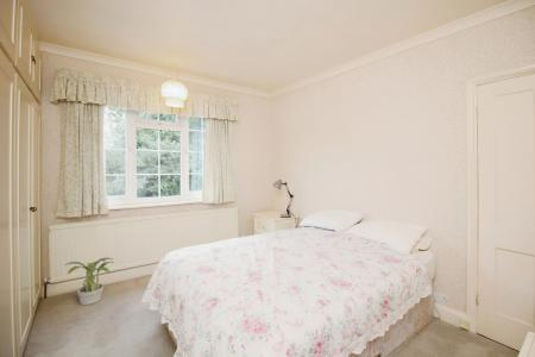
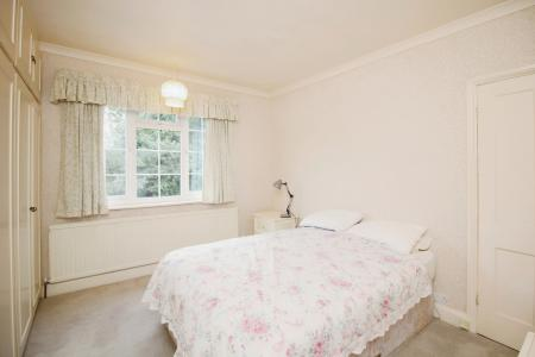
- potted plant (90, 280)
